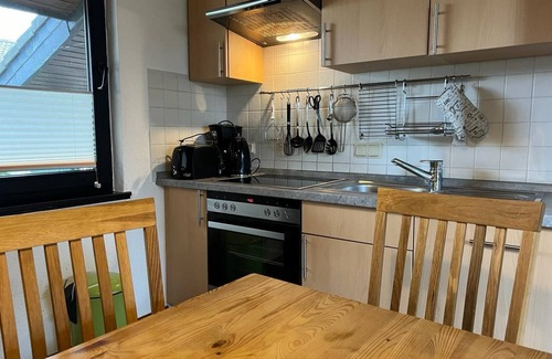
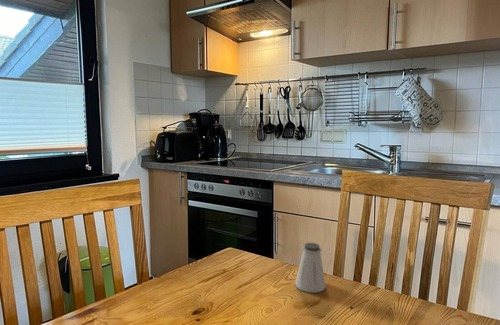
+ saltshaker (311, 265)
